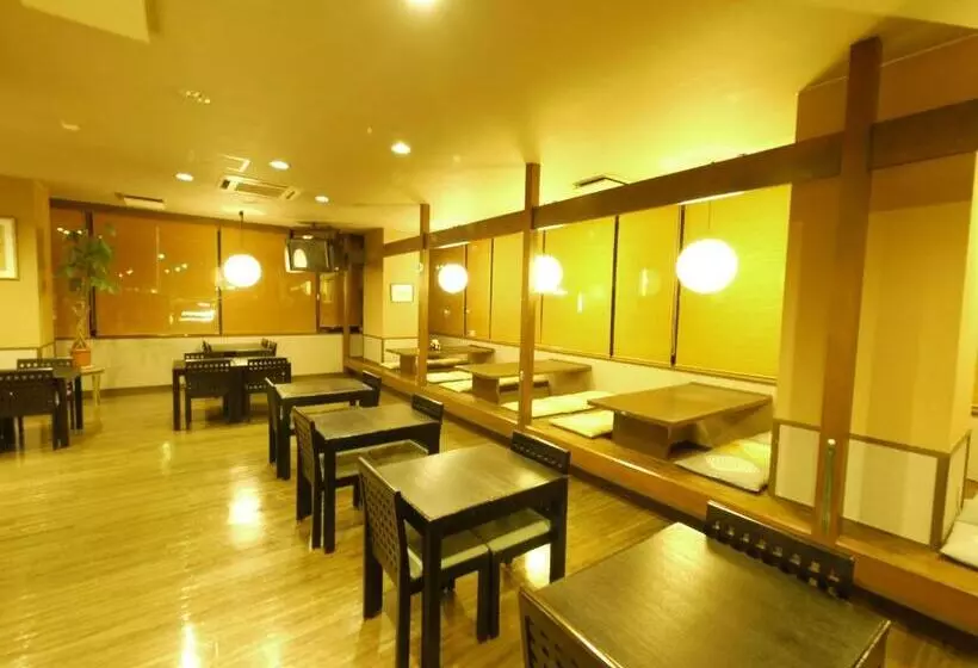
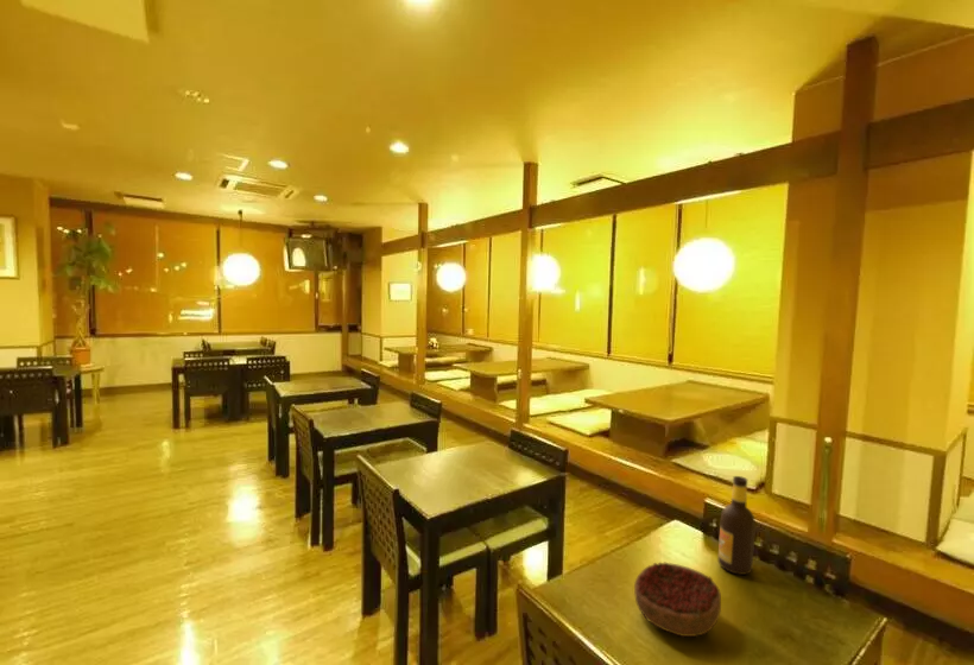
+ decorative bowl (676, 597)
+ soda bottle (736, 522)
